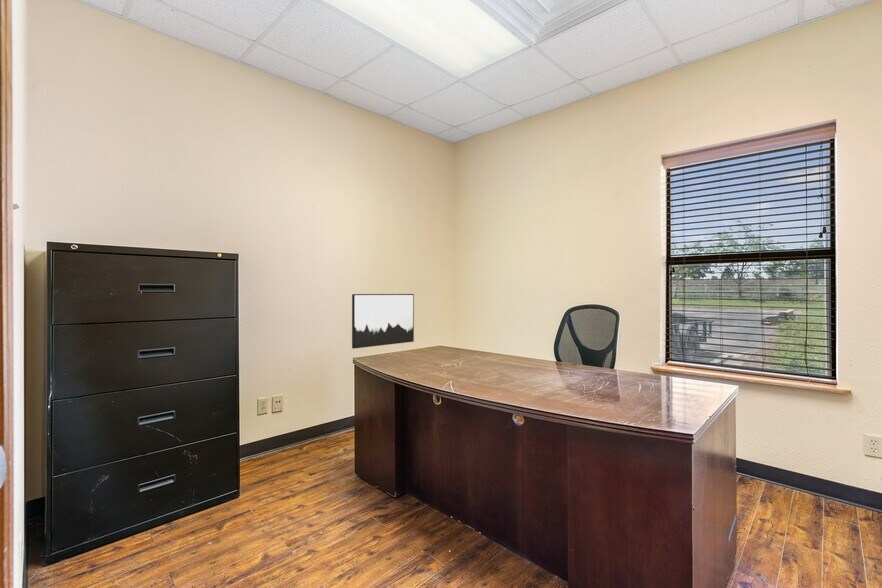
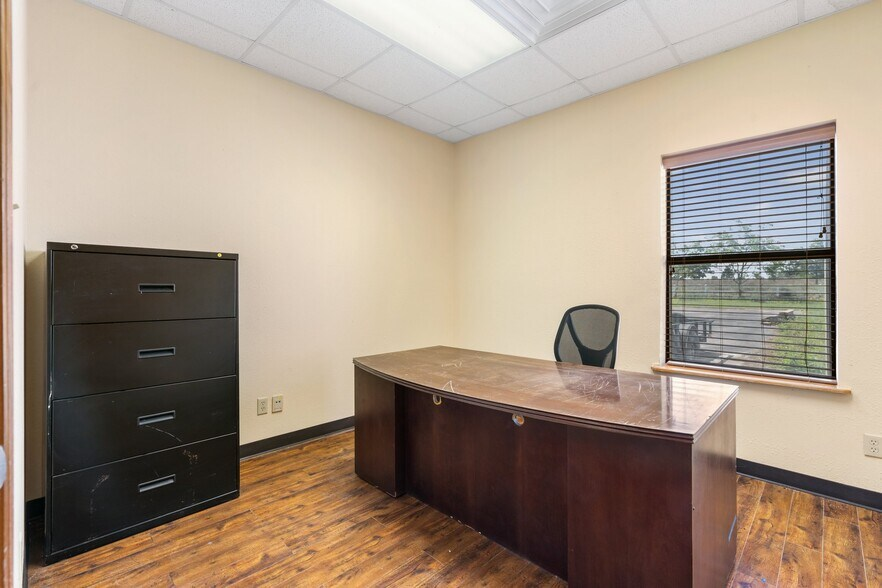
- wall art (384, 319)
